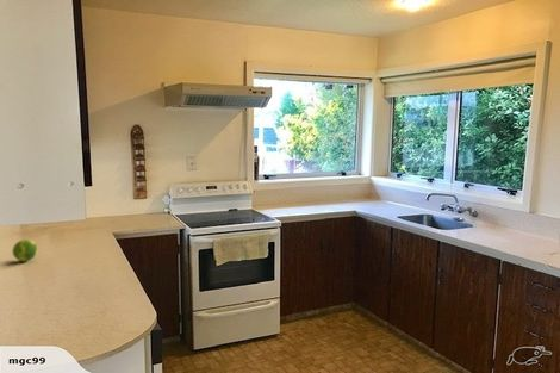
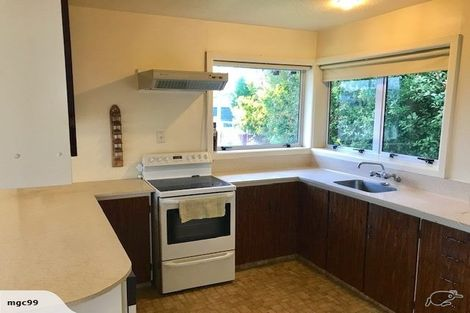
- fruit (24, 250)
